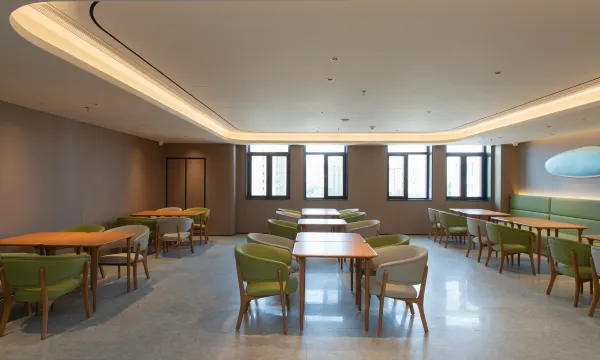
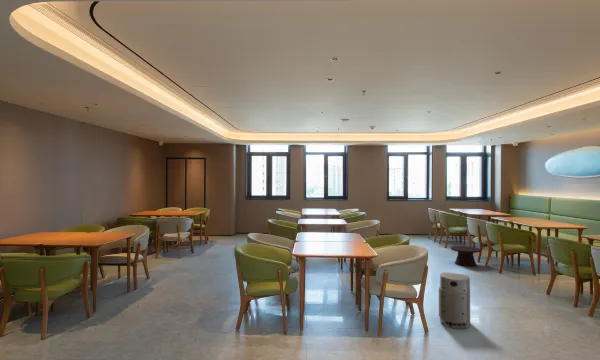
+ side table (465, 256)
+ air purifier (454, 299)
